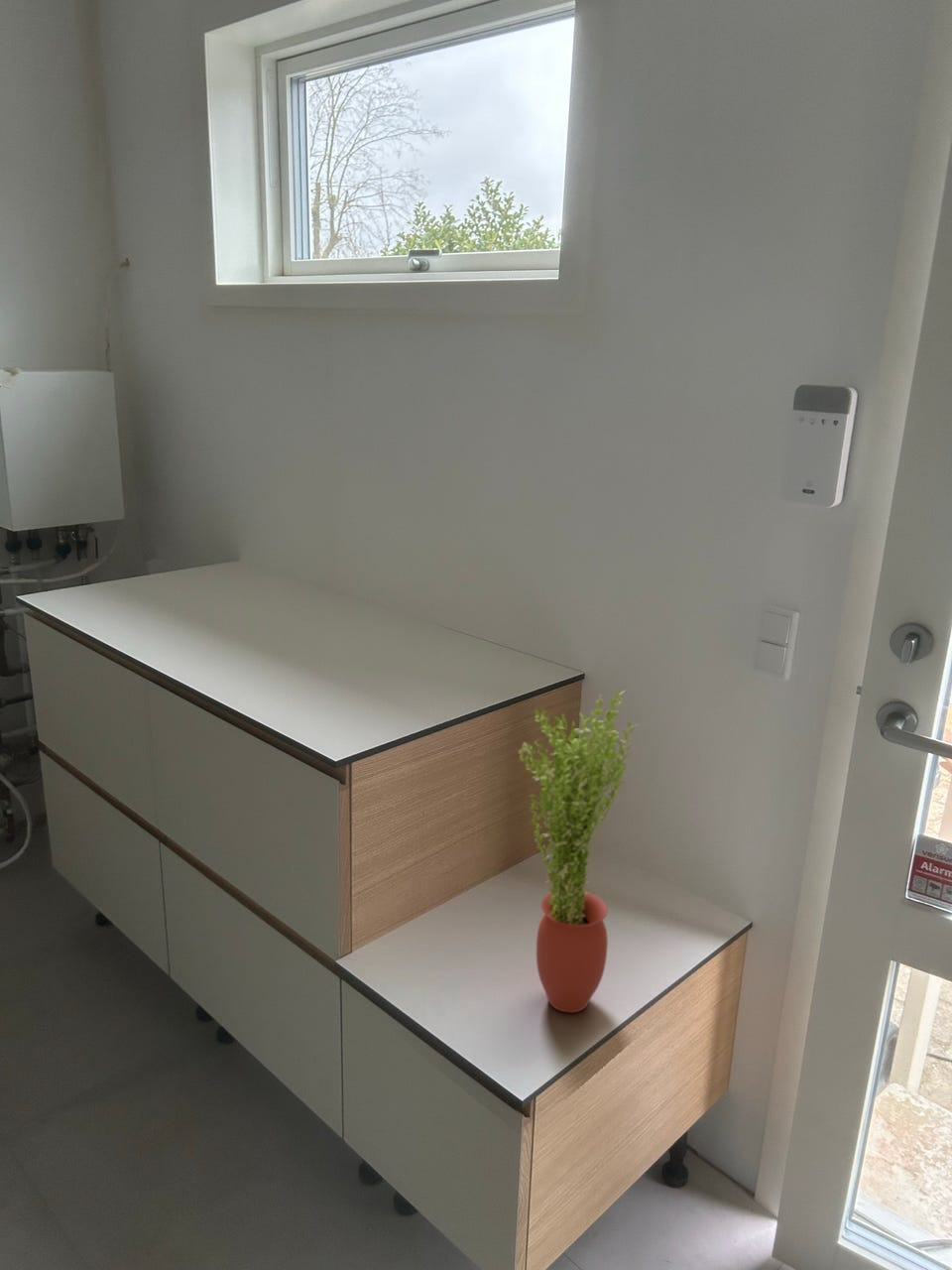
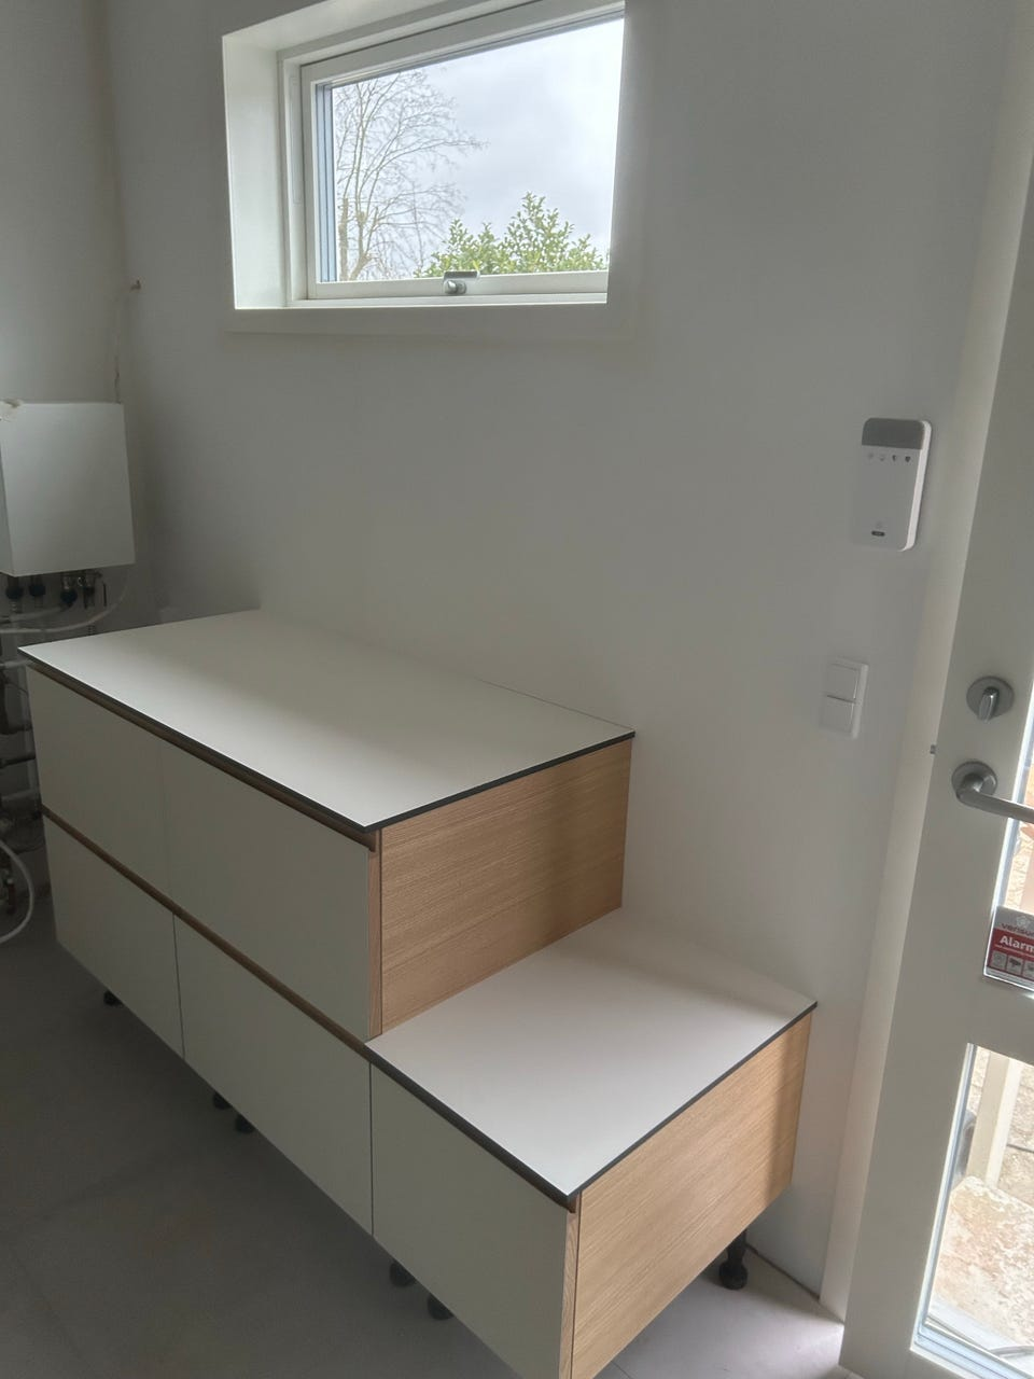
- potted plant (570, 848)
